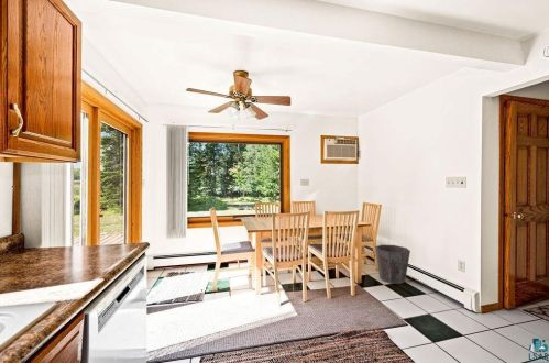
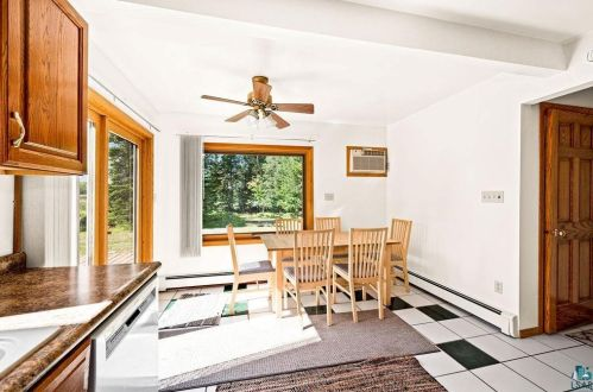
- waste bin (392, 263)
